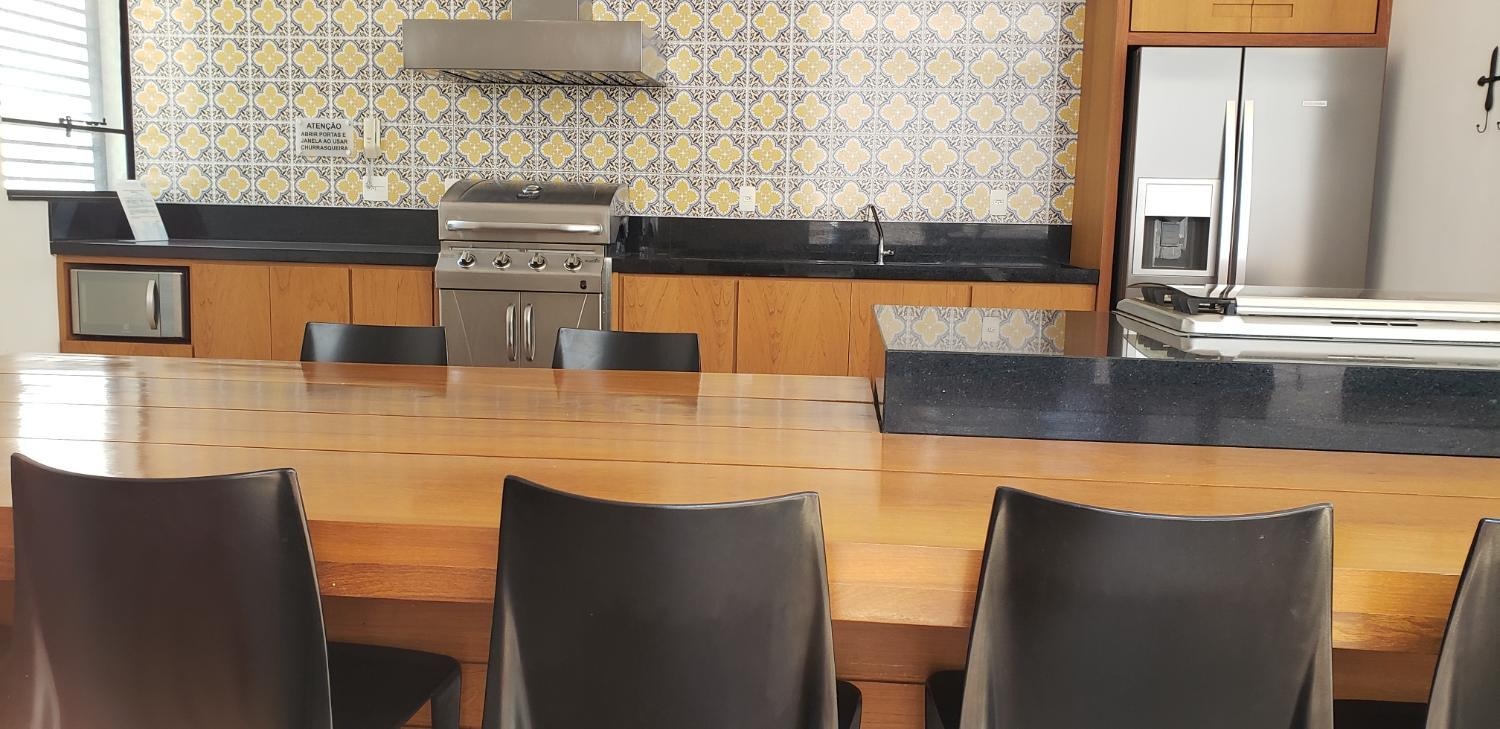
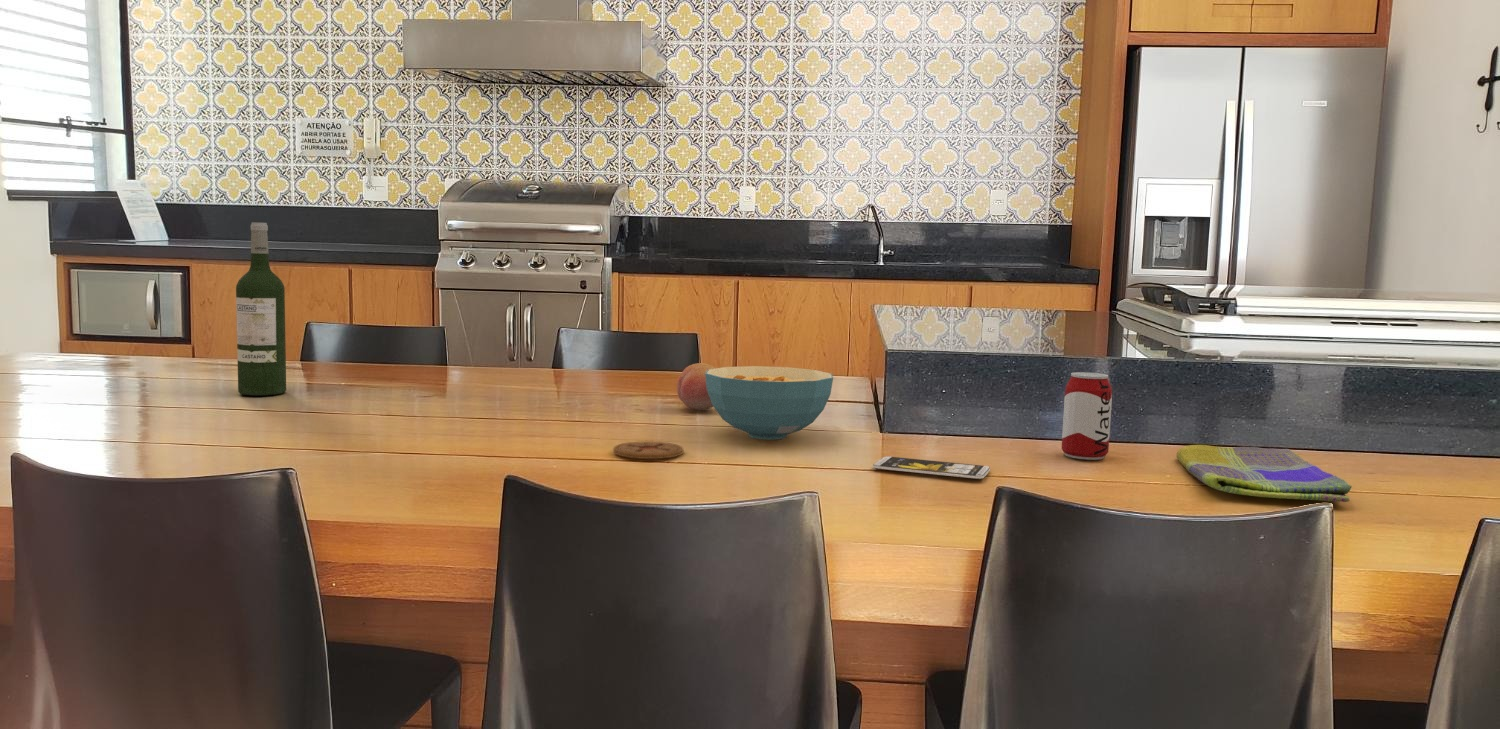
+ cereal bowl (768, 404)
+ fruit (700, 386)
+ coaster (648, 449)
+ dish towel (1257, 470)
+ smartphone (931, 467)
+ wine bottle (260, 308)
+ beverage can (1087, 415)
